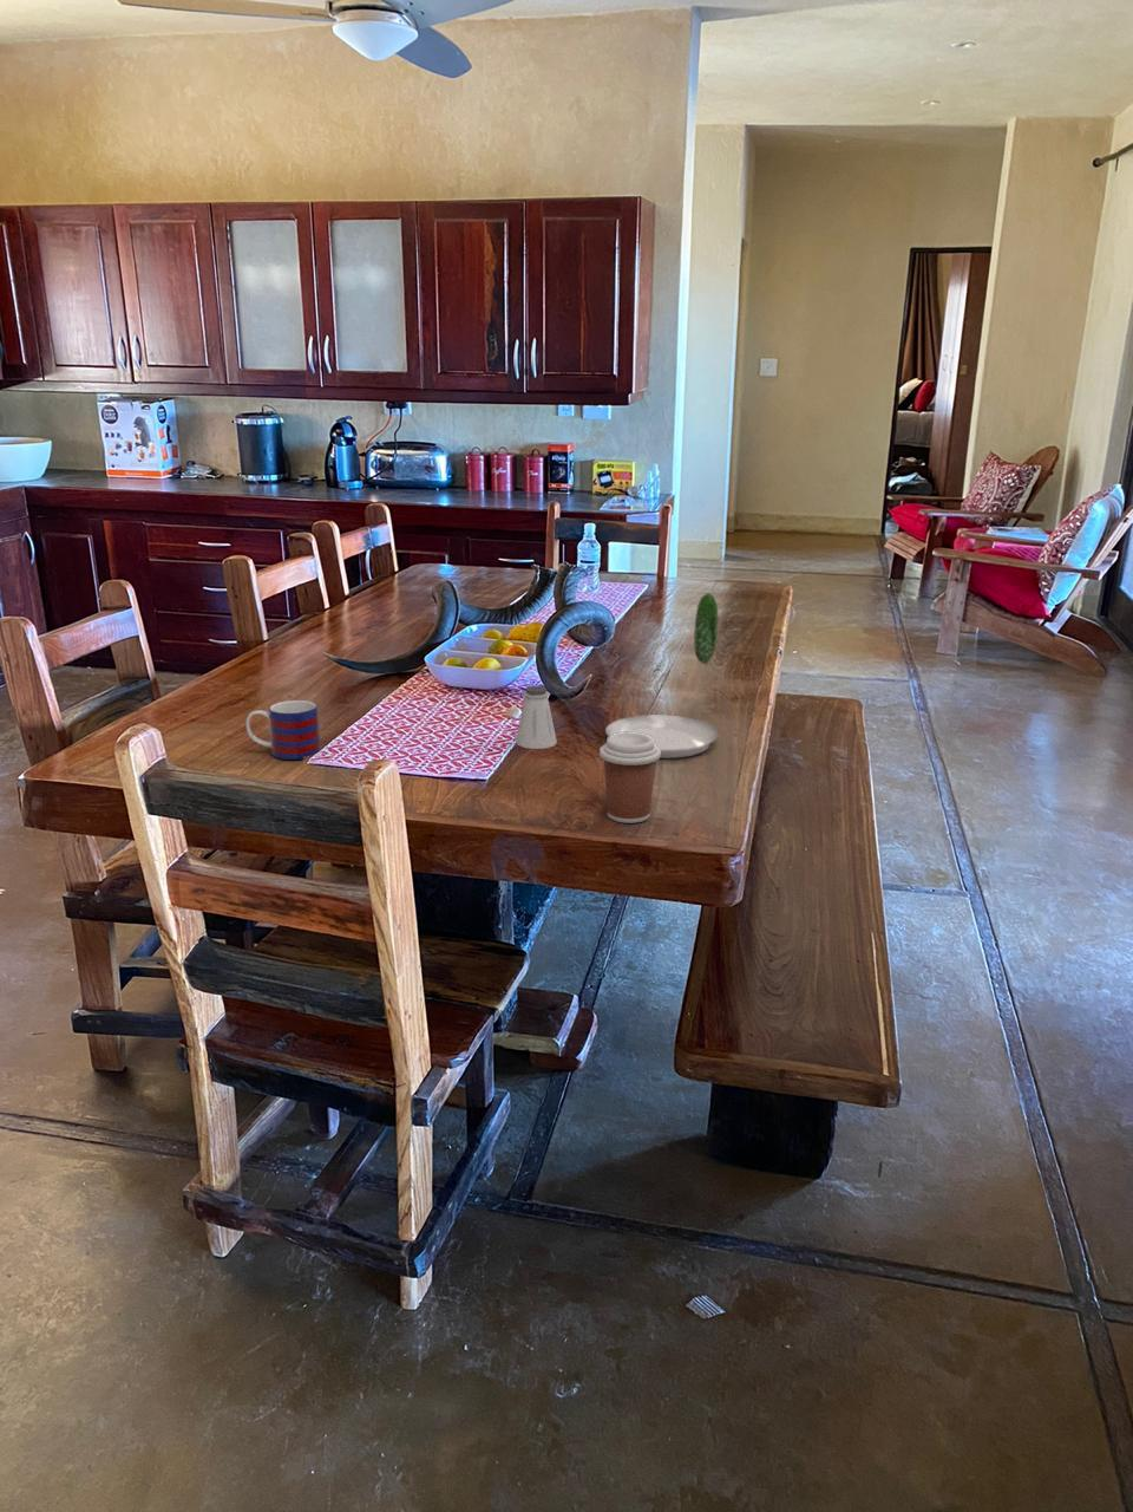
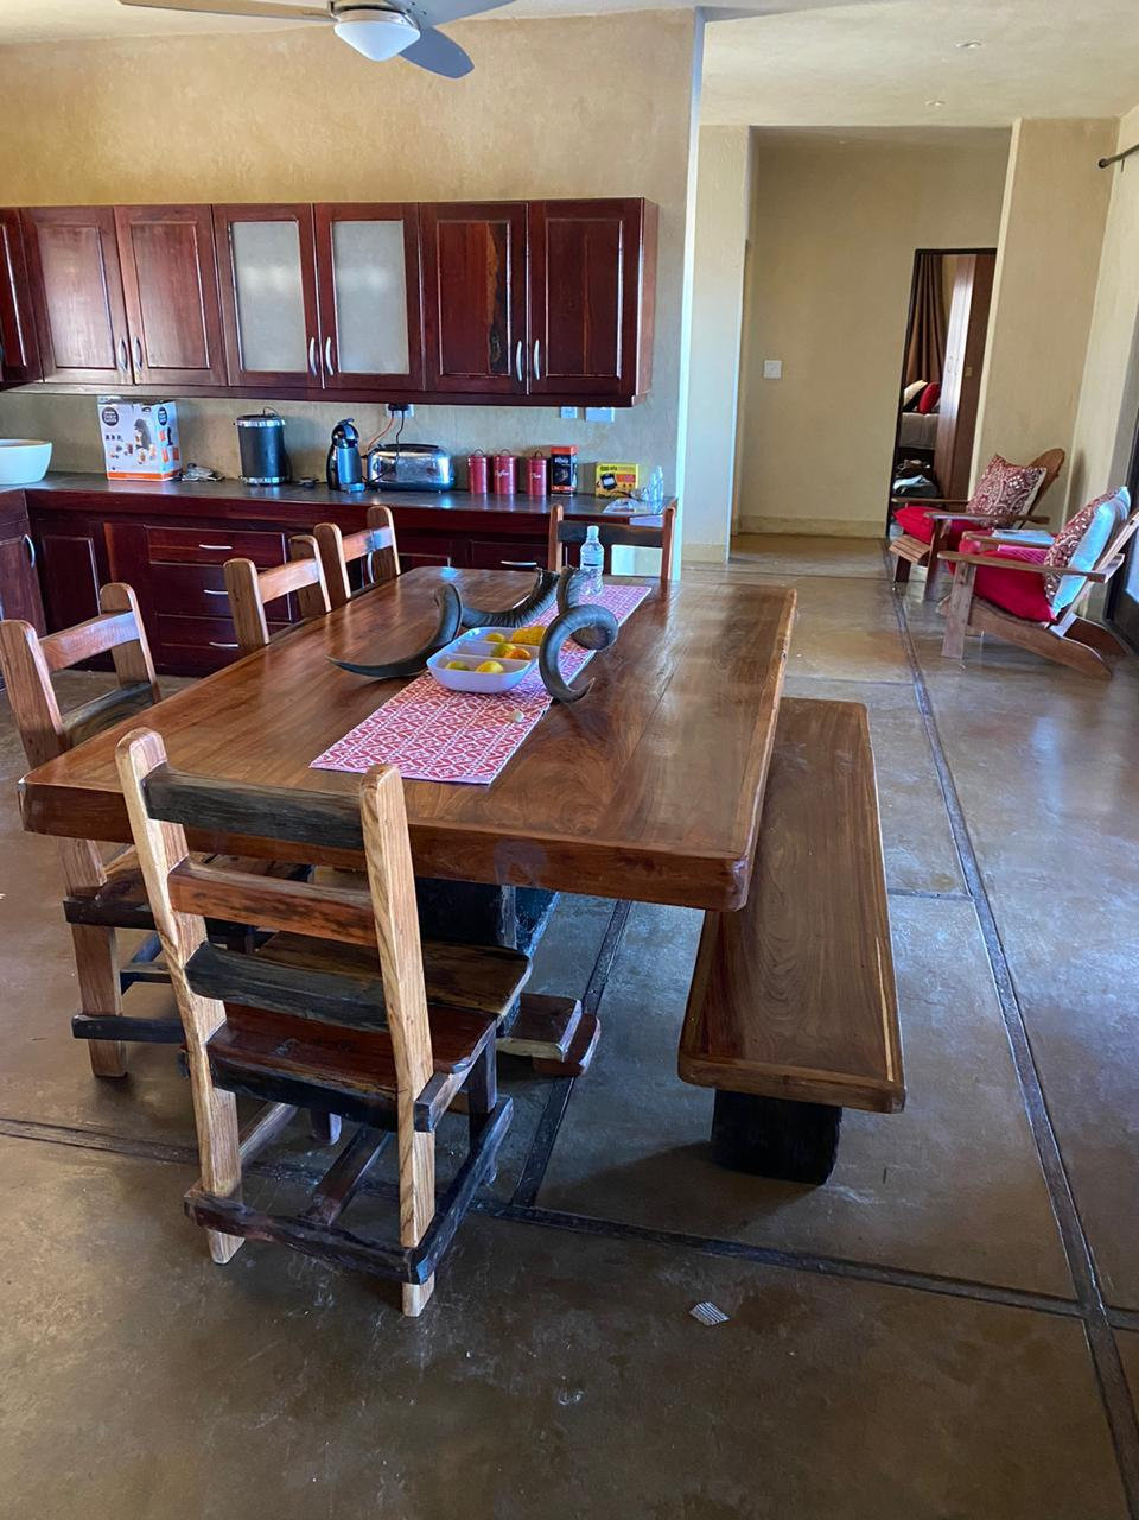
- saltshaker (536, 716)
- plate (696, 657)
- coffee cup (630, 777)
- mug (282, 729)
